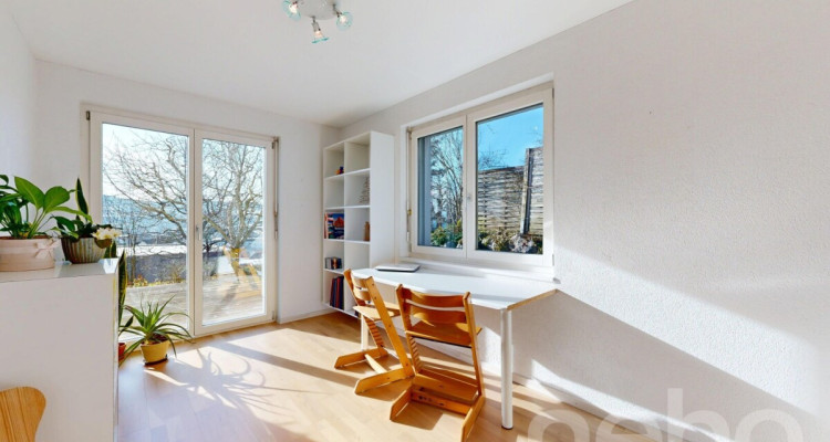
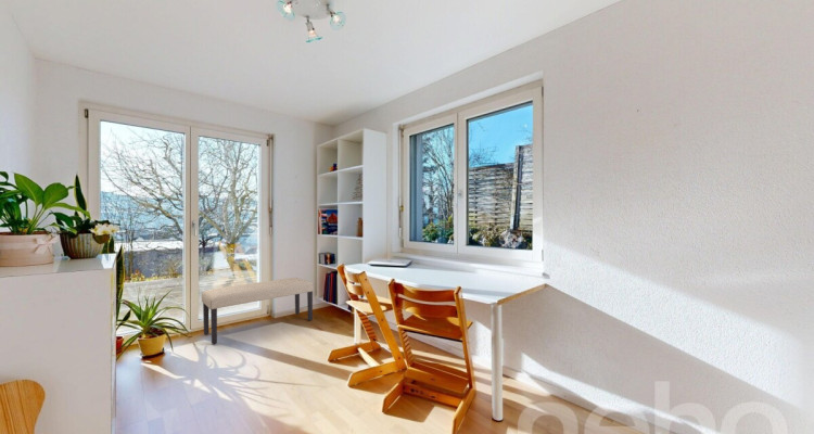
+ bench (260, 299)
